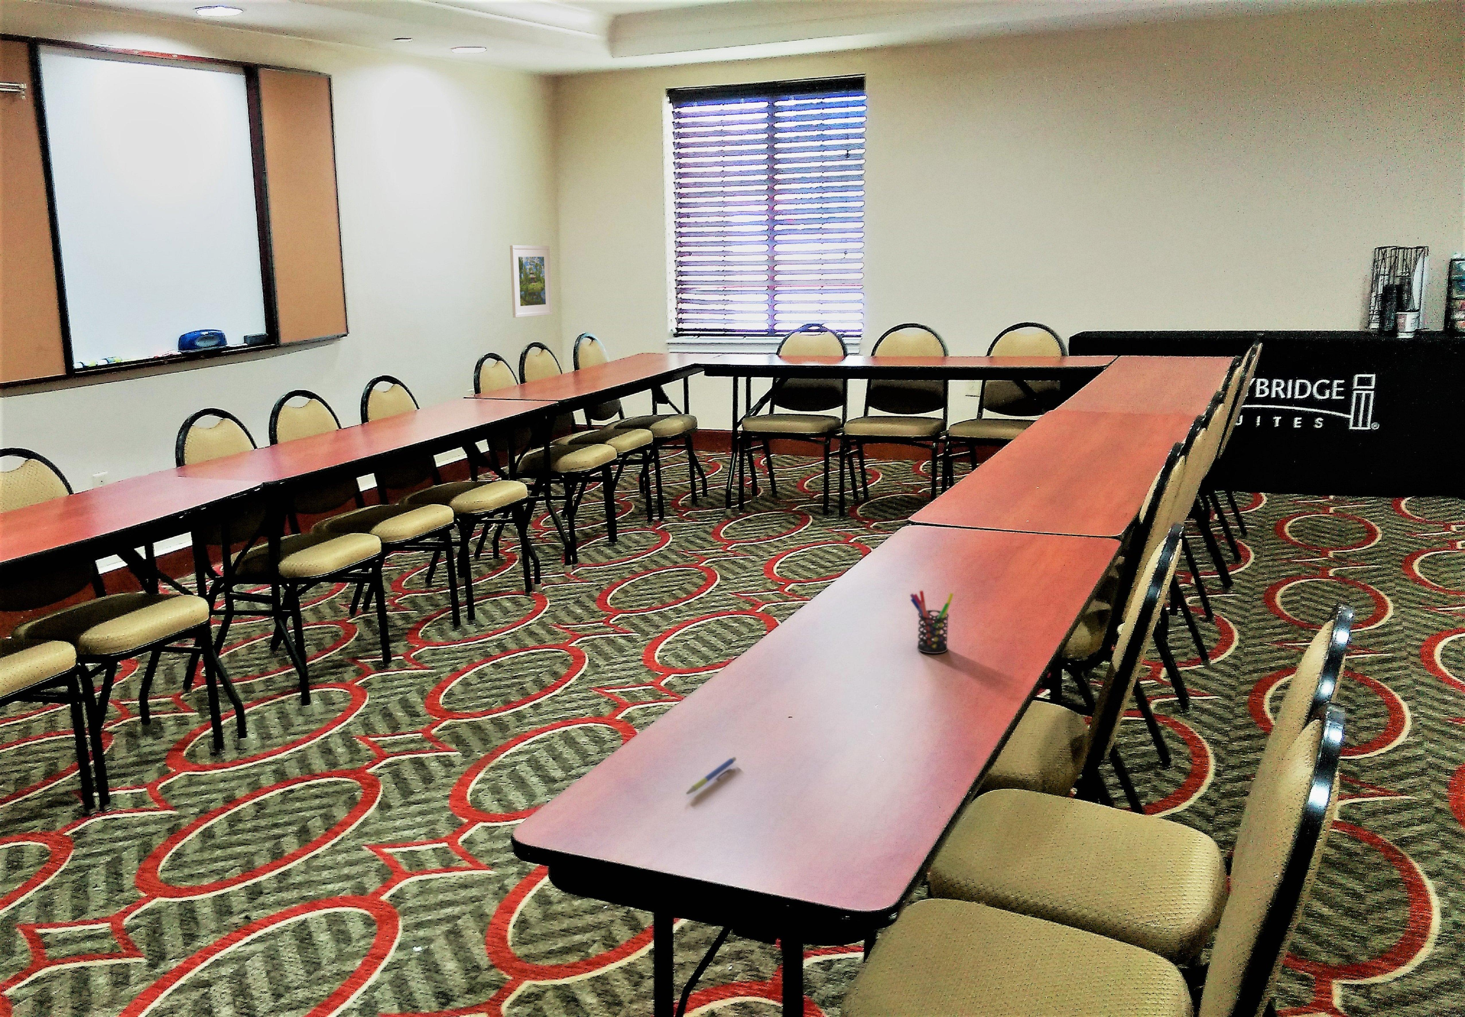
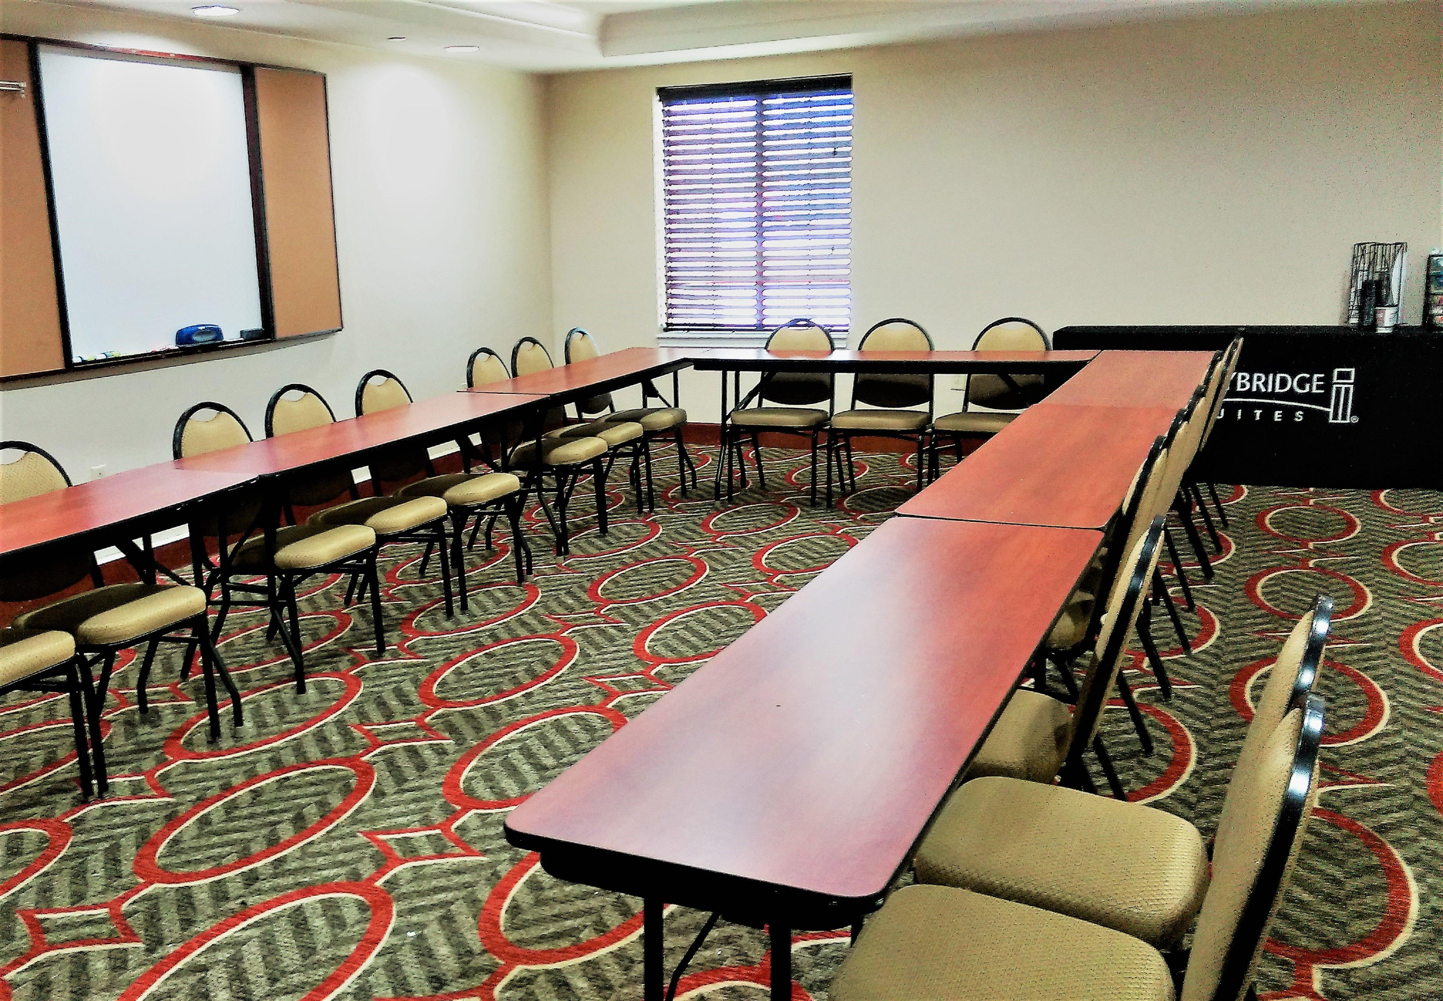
- pen (711, 775)
- pen holder (934, 620)
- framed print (531, 281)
